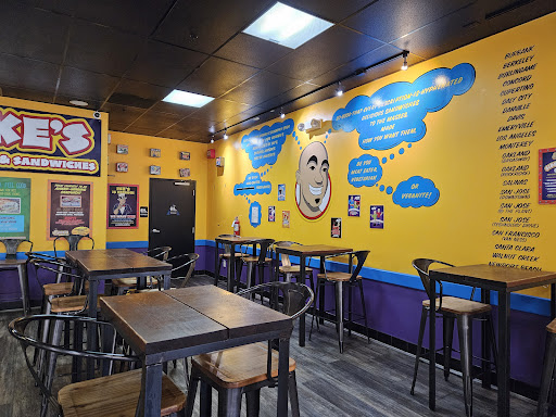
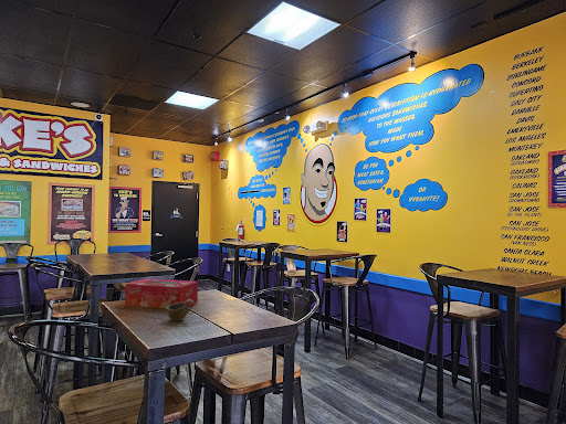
+ tissue box (161, 293)
+ cup (178, 309)
